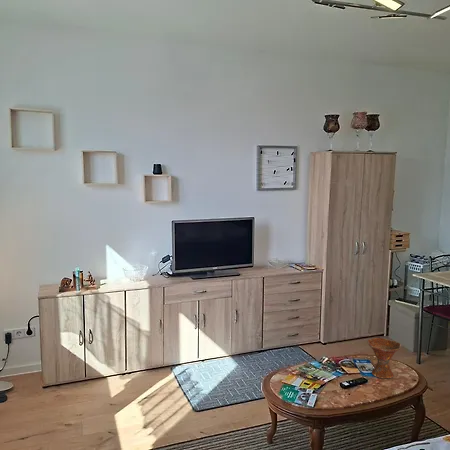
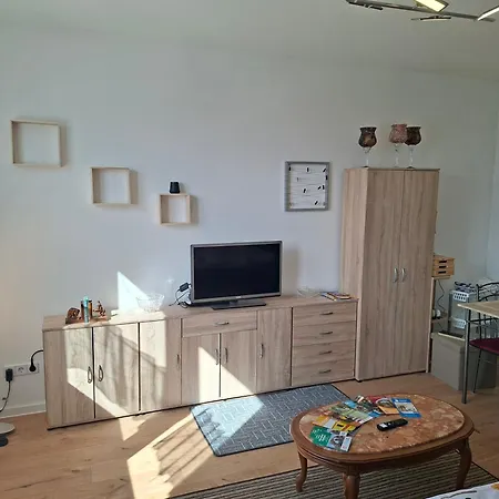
- bowl (383, 358)
